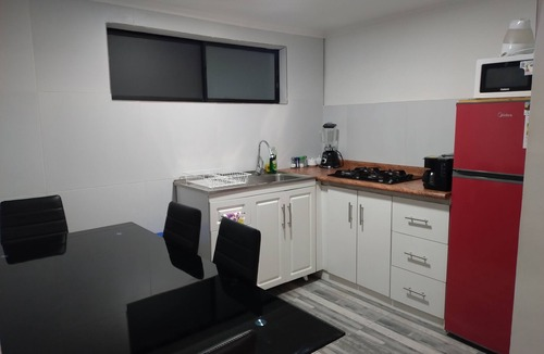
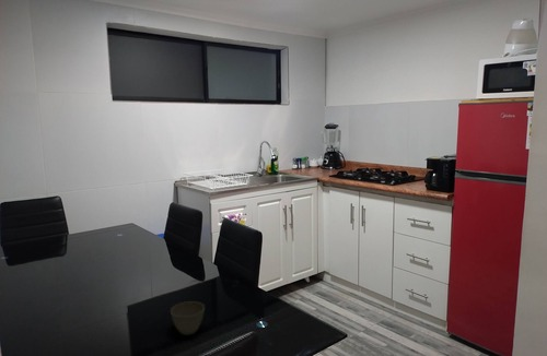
+ flower pot (188, 319)
